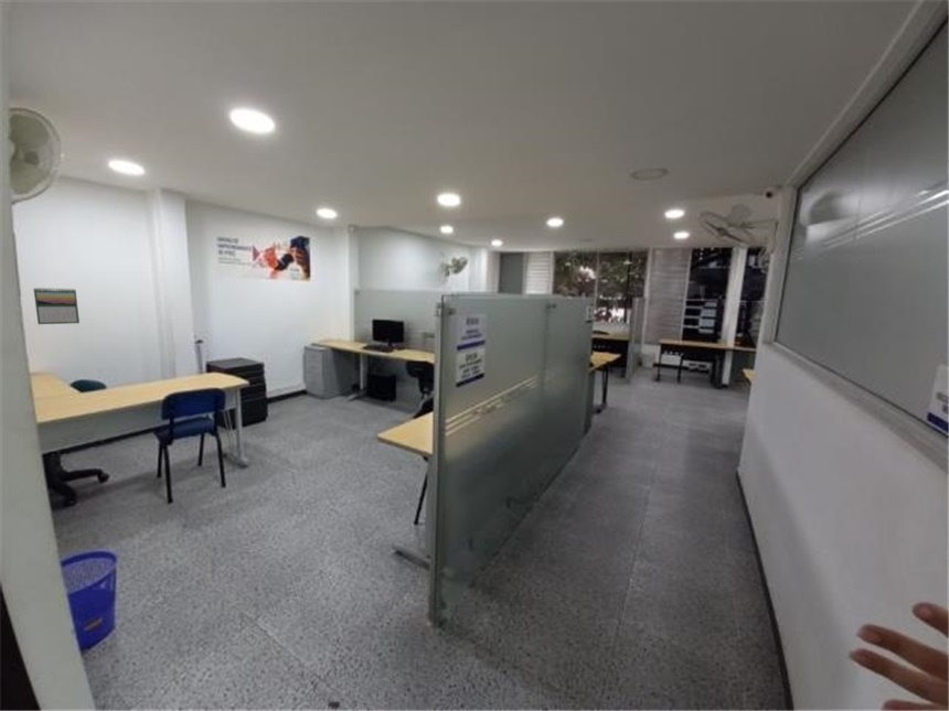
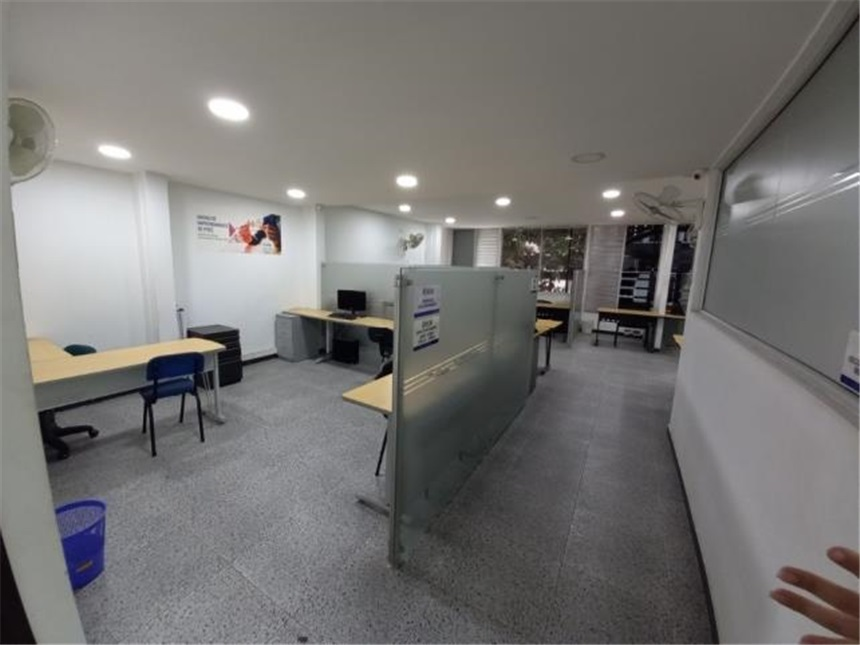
- calendar (56, 305)
